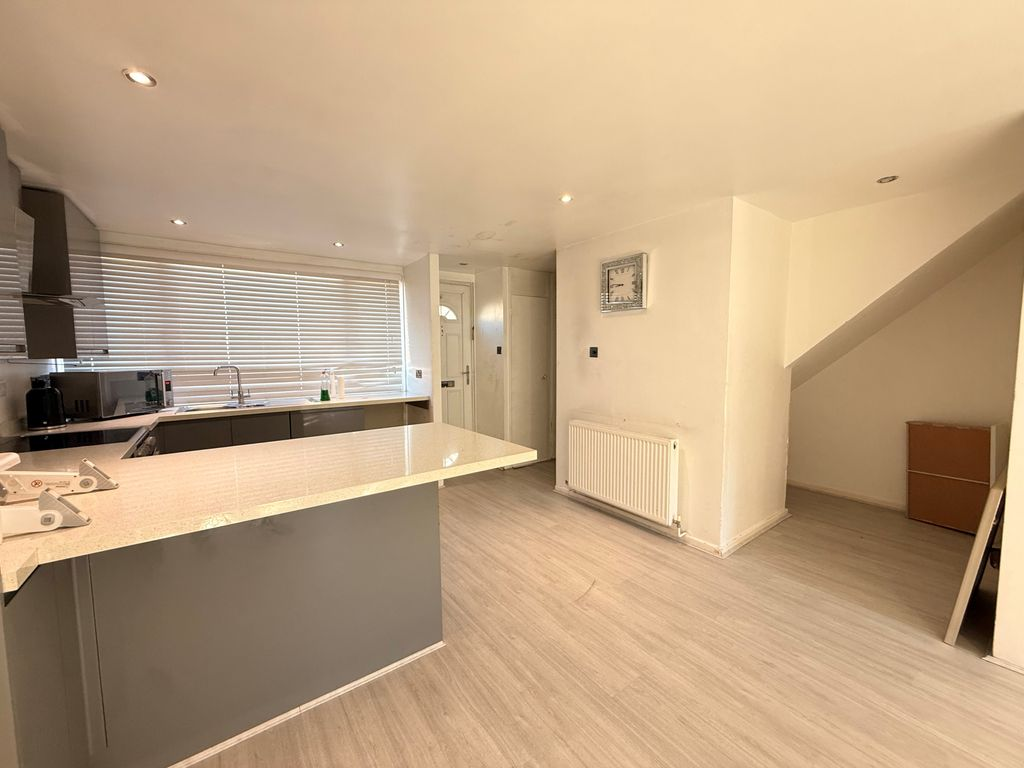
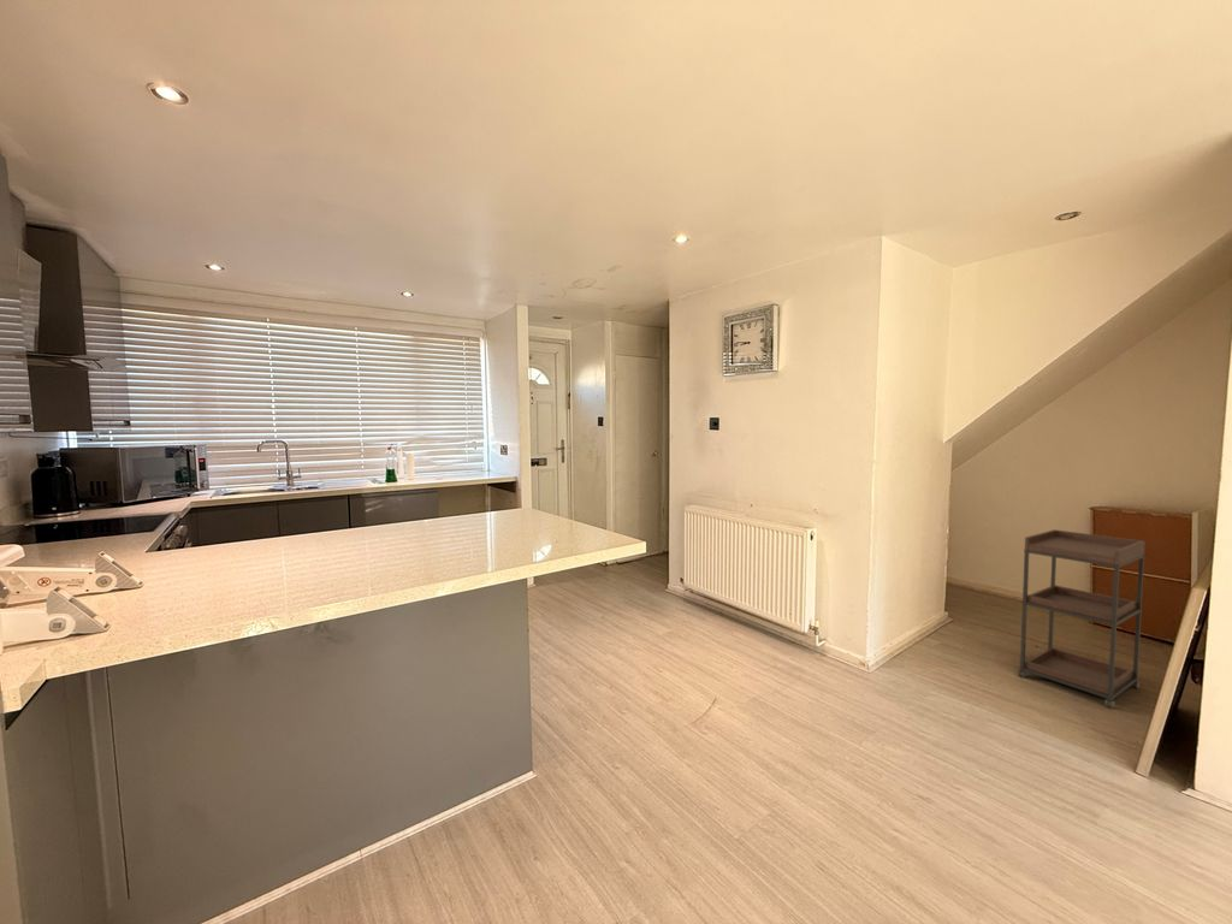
+ shelving unit (1079, 610)
